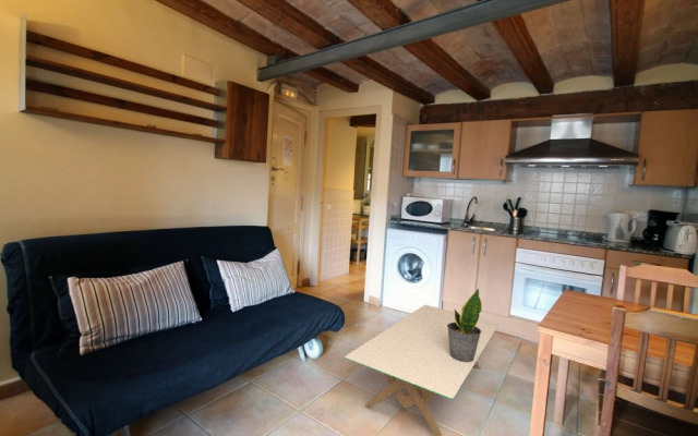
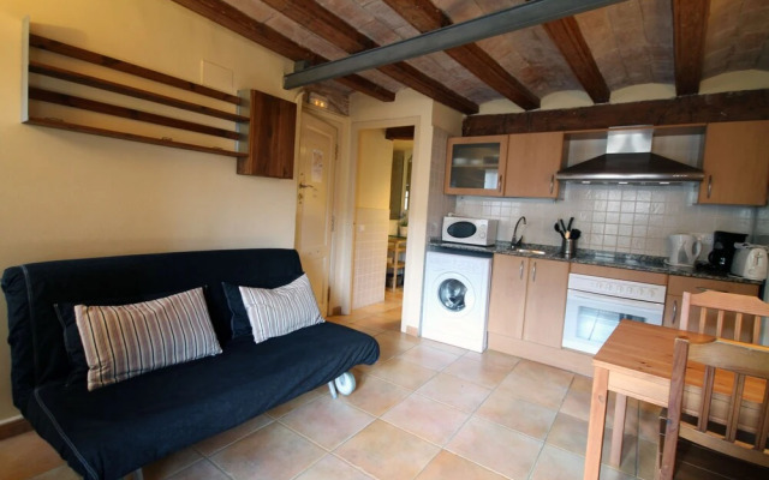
- coffee table (432, 361)
- potted plant (464, 320)
